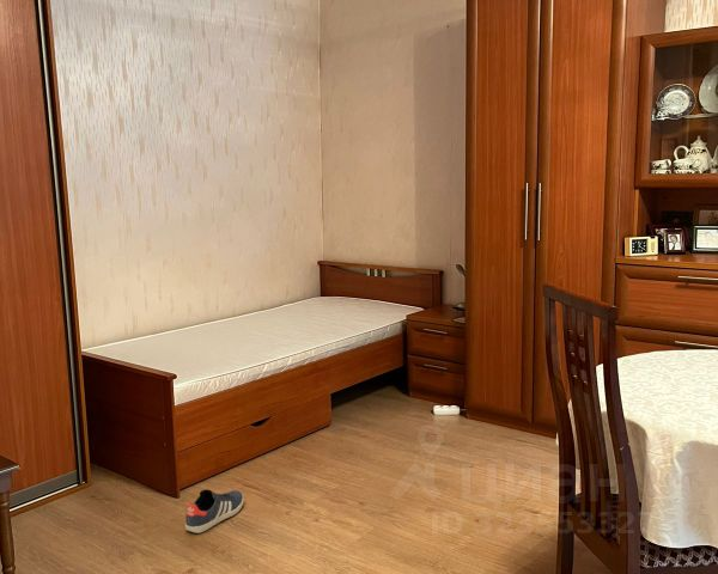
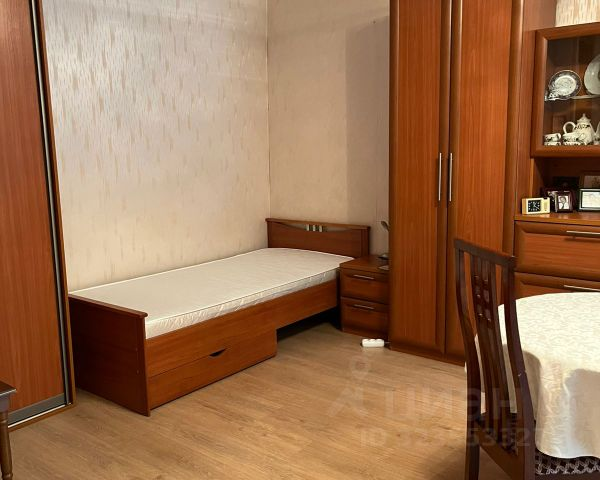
- sneaker (215, 501)
